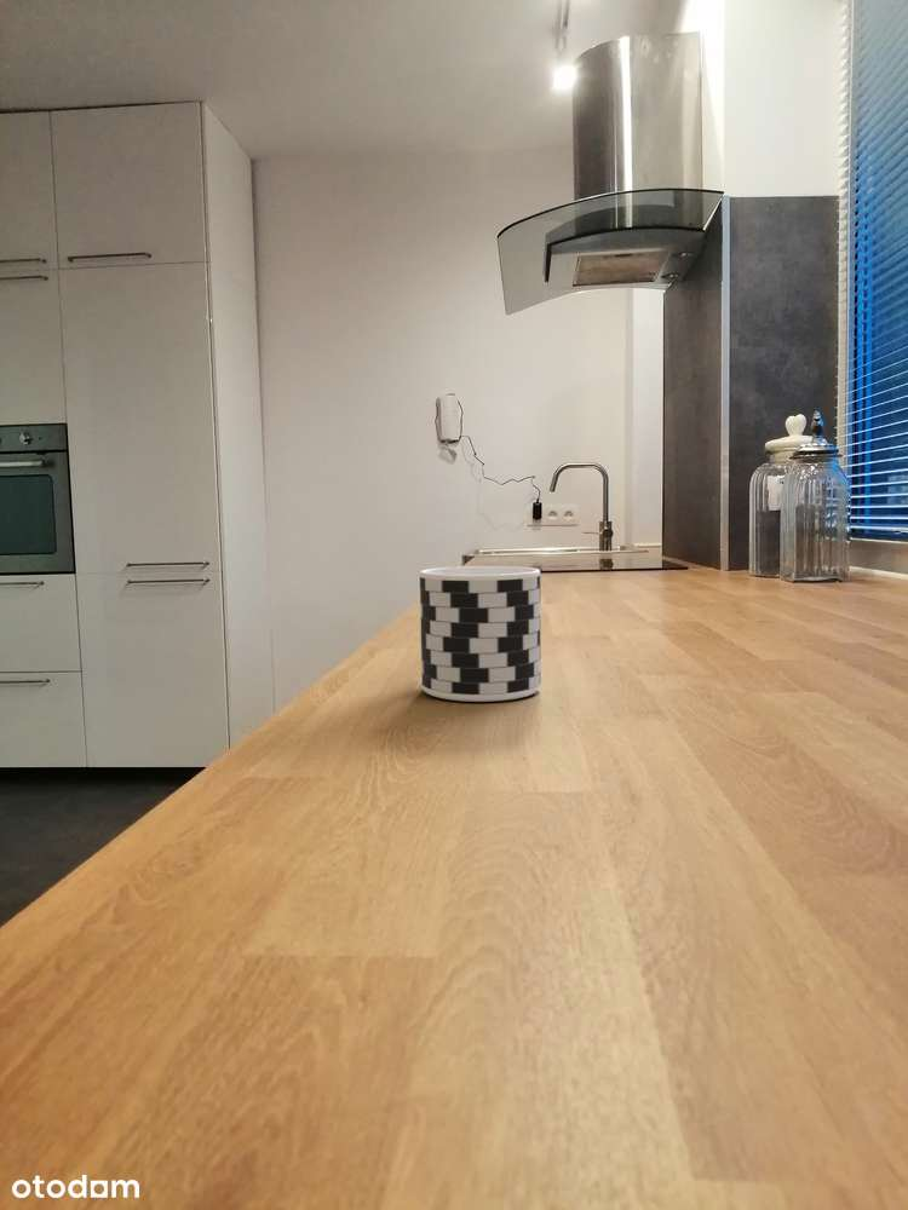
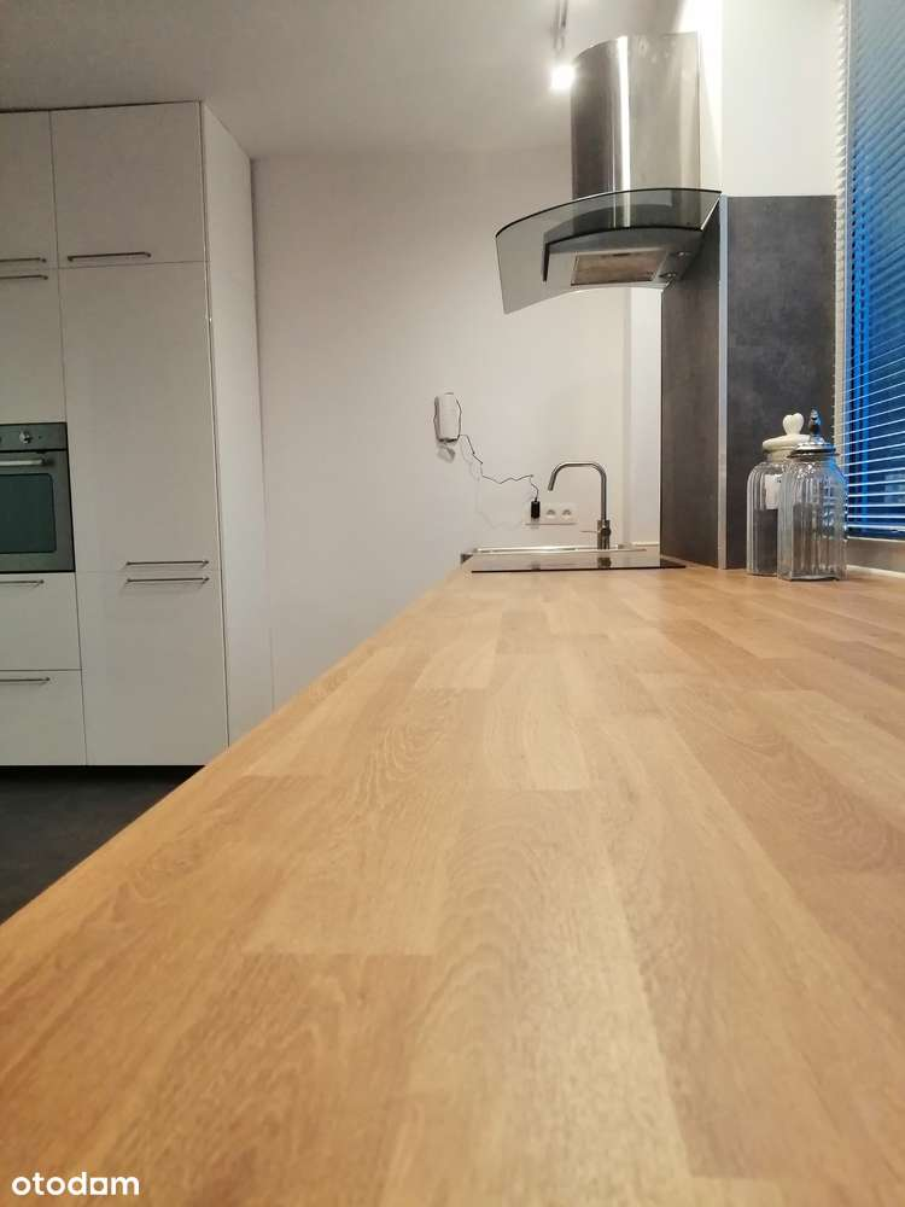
- cup (488, 627)
